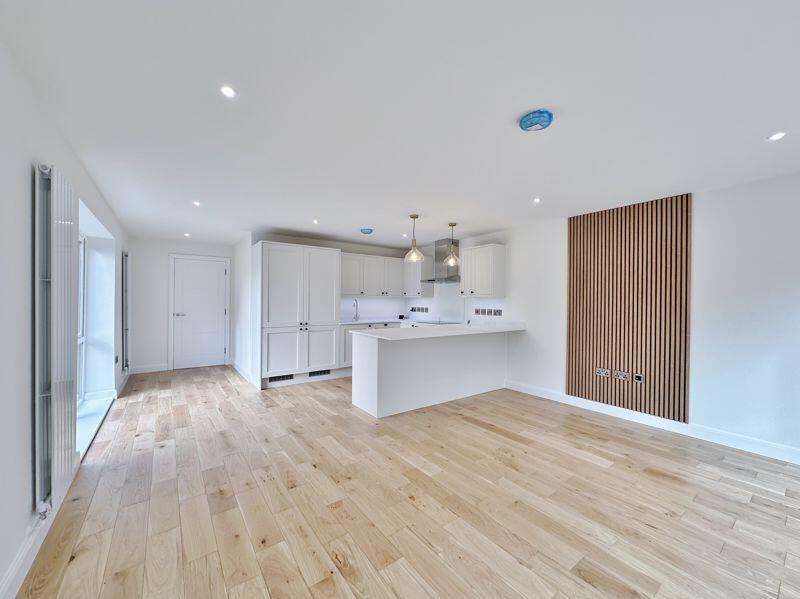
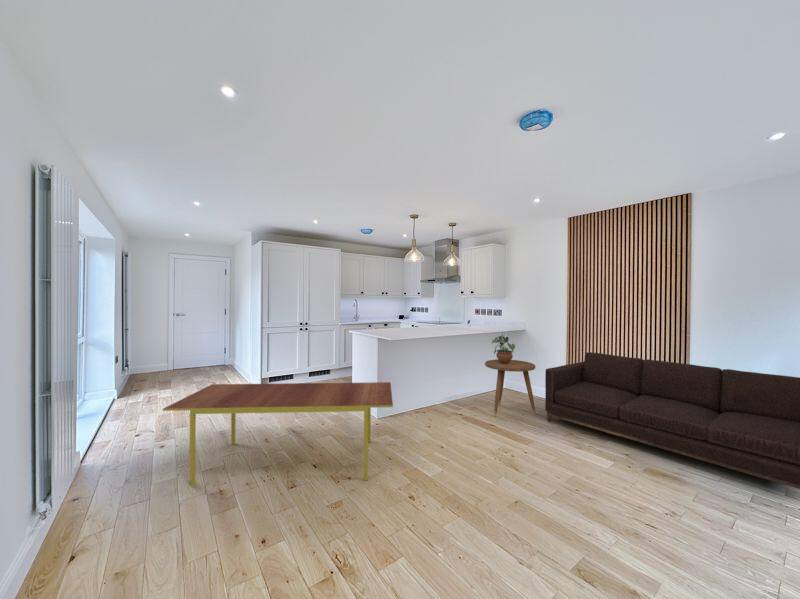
+ potted plant (503, 347)
+ side table (502, 387)
+ dining table (292, 411)
+ sofa (670, 405)
